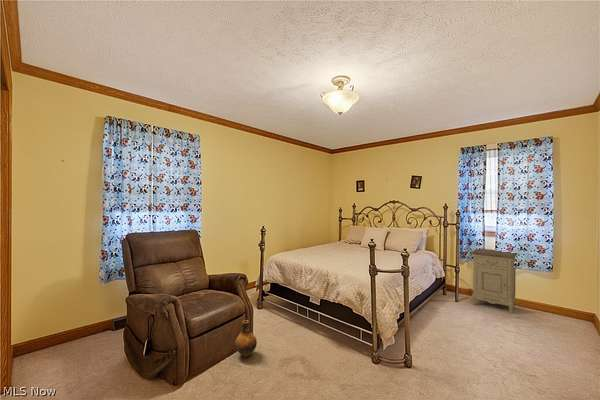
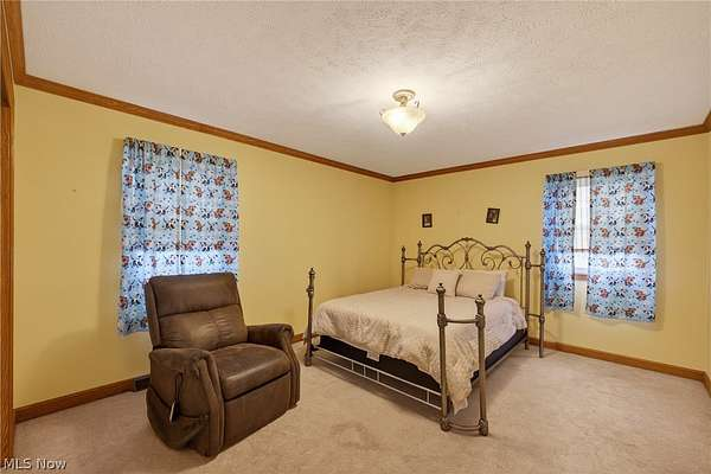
- nightstand (493, 279)
- ceramic jug (246, 338)
